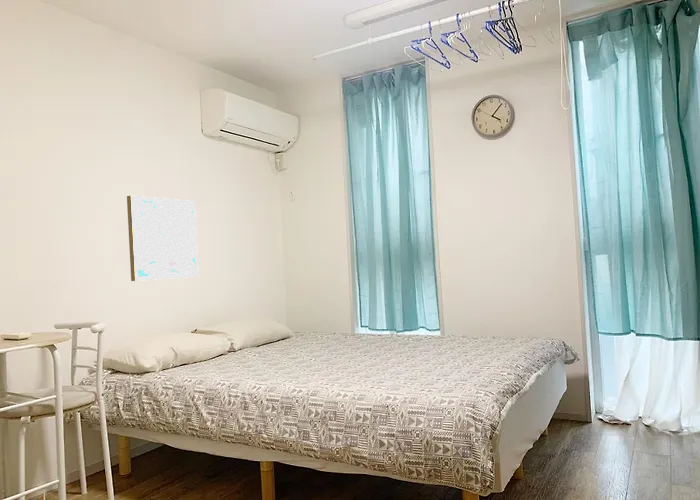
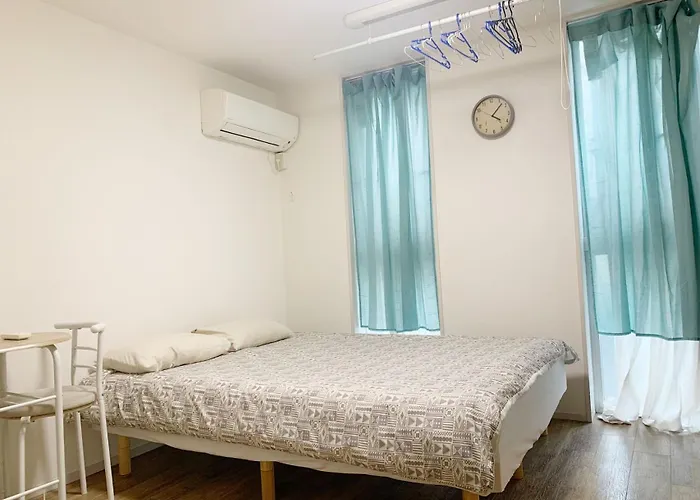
- wall art (164, 238)
